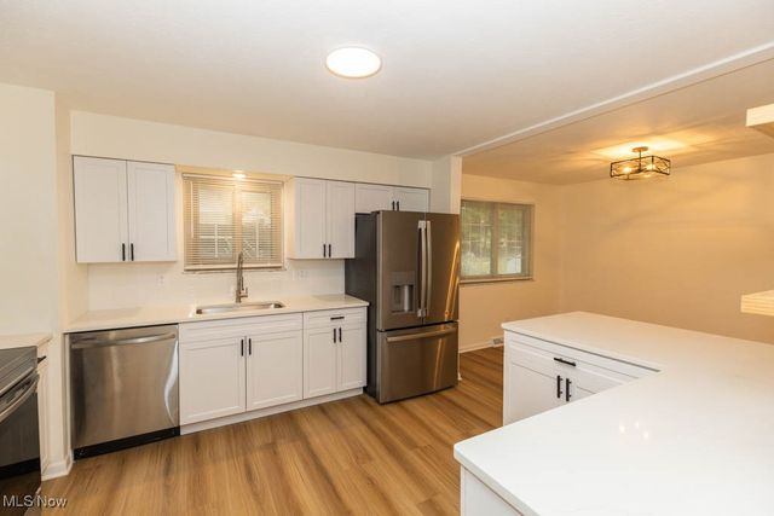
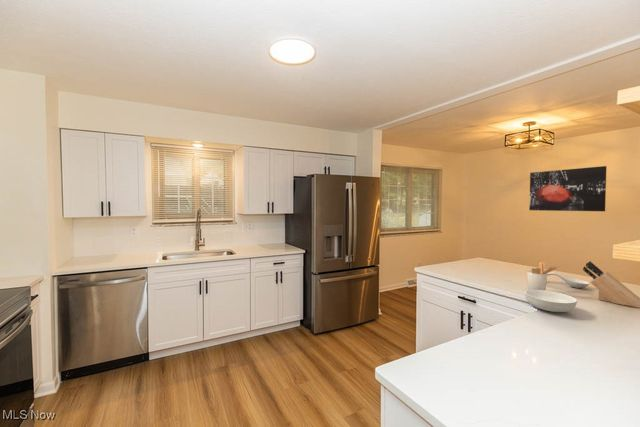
+ knife block (613, 282)
+ spoon rest (564, 279)
+ wall art (564, 190)
+ utensil holder (541, 278)
+ serving bowl (549, 302)
